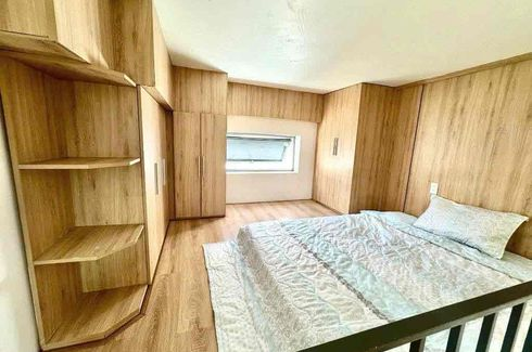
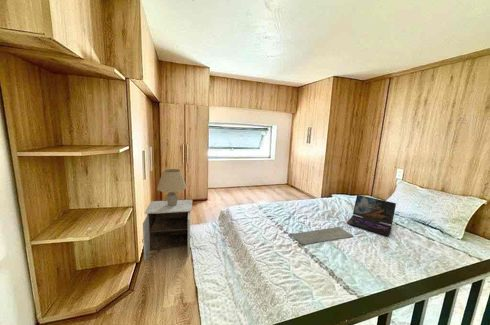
+ table lamp (172, 187)
+ laptop (371, 213)
+ nightstand (170, 227)
+ bath mat (322, 234)
